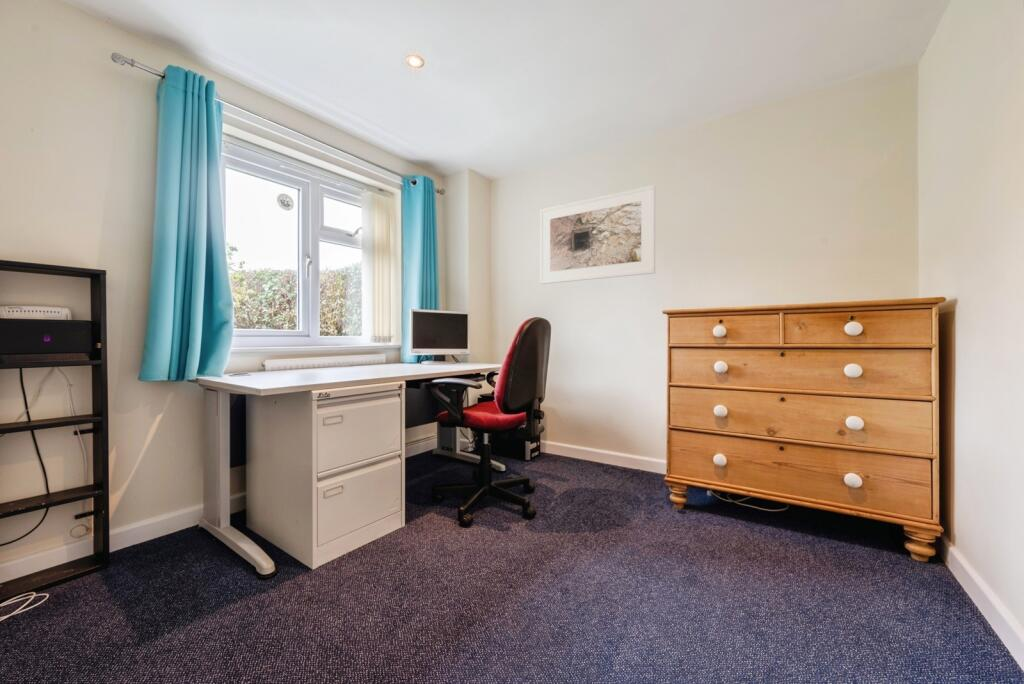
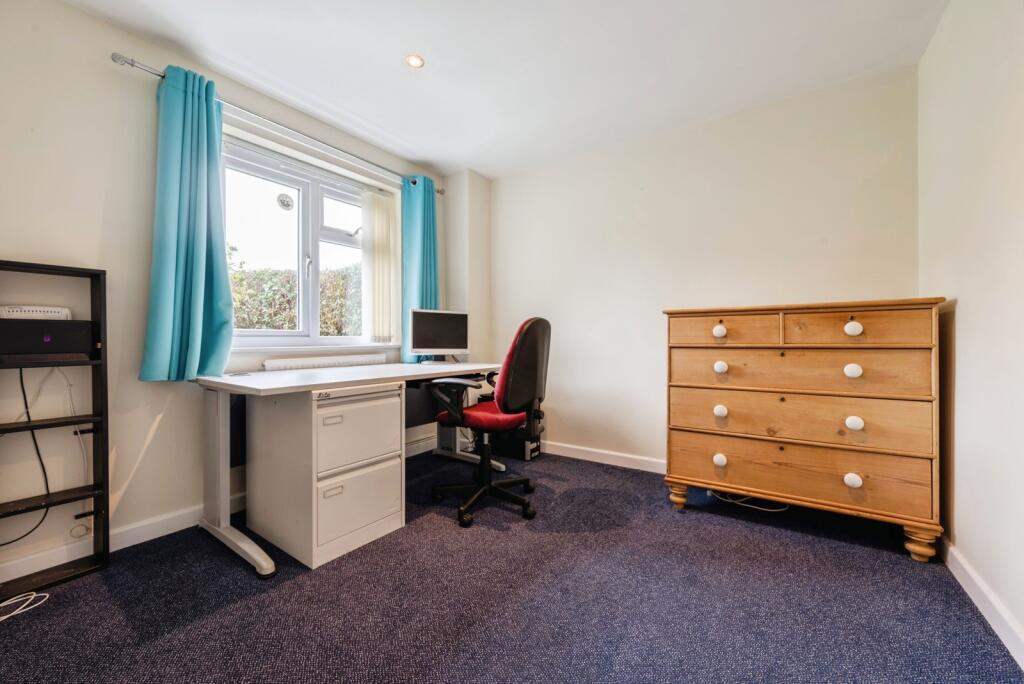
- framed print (592, 238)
